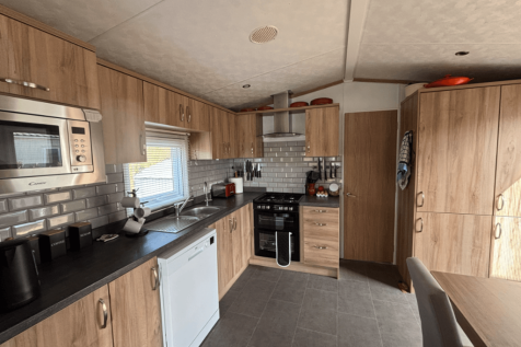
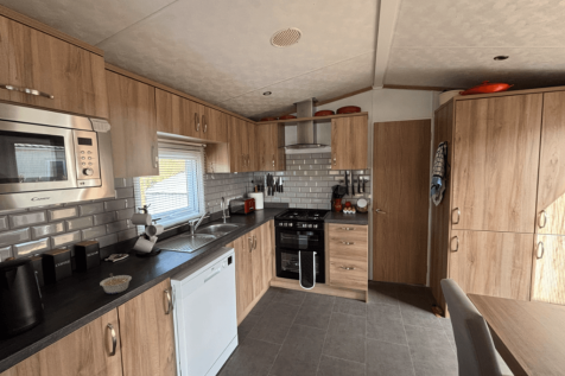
+ legume (115, 283)
